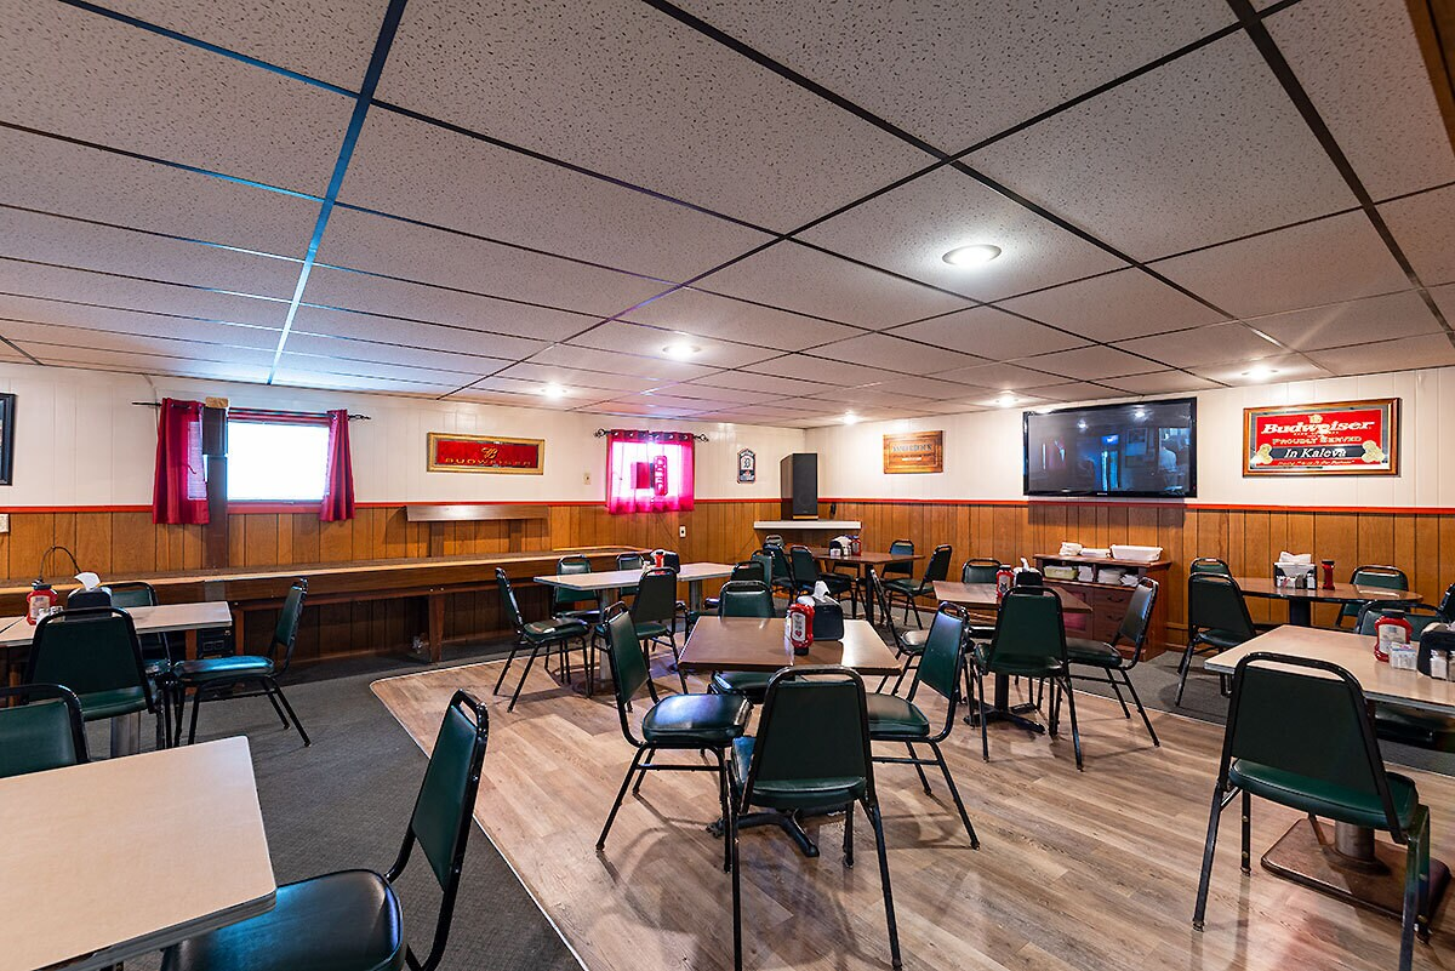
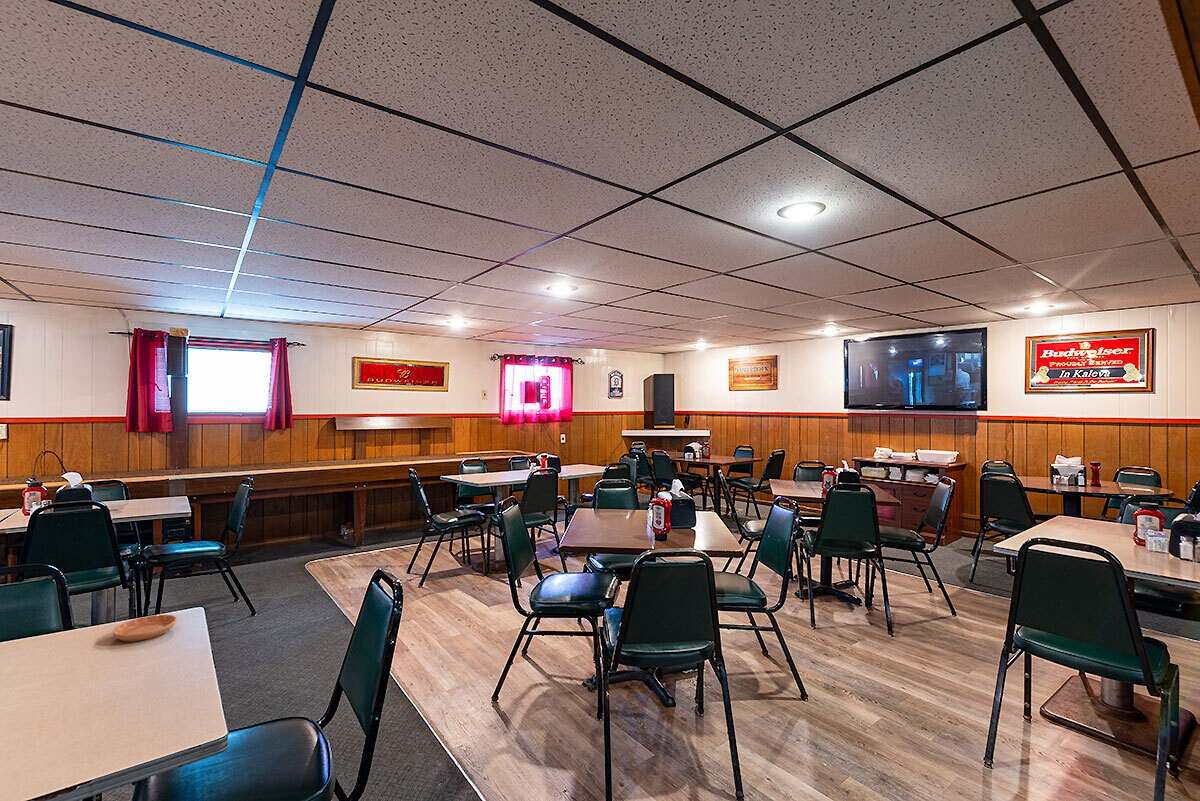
+ saucer (145, 628)
